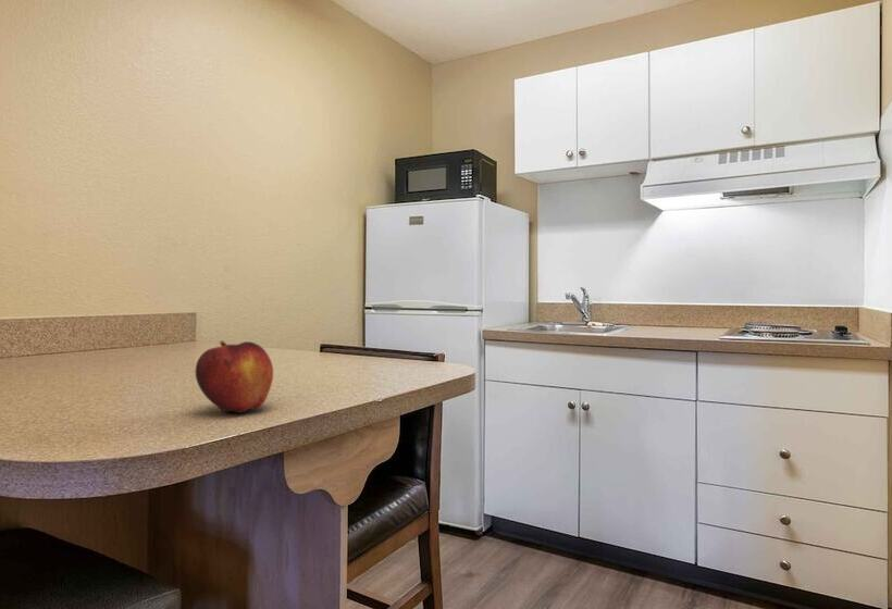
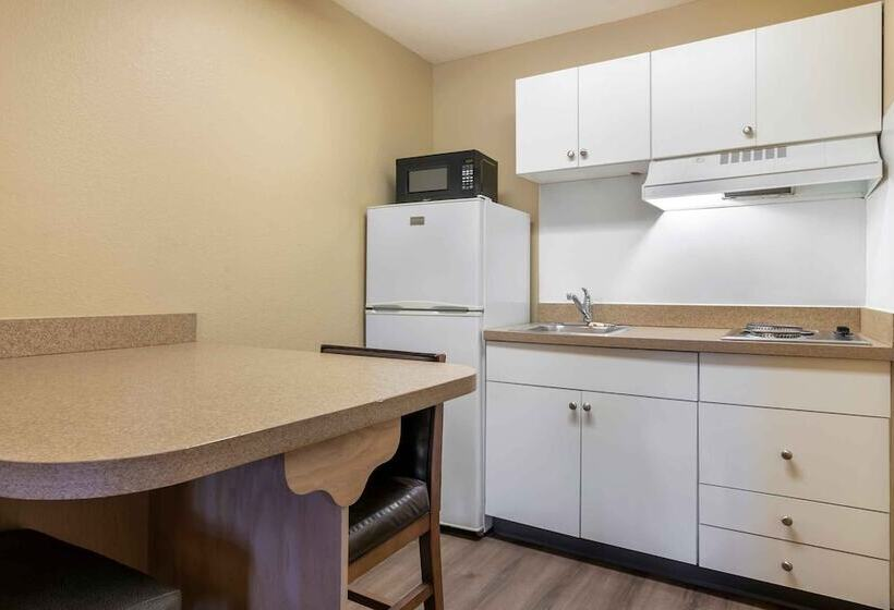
- fruit (236, 374)
